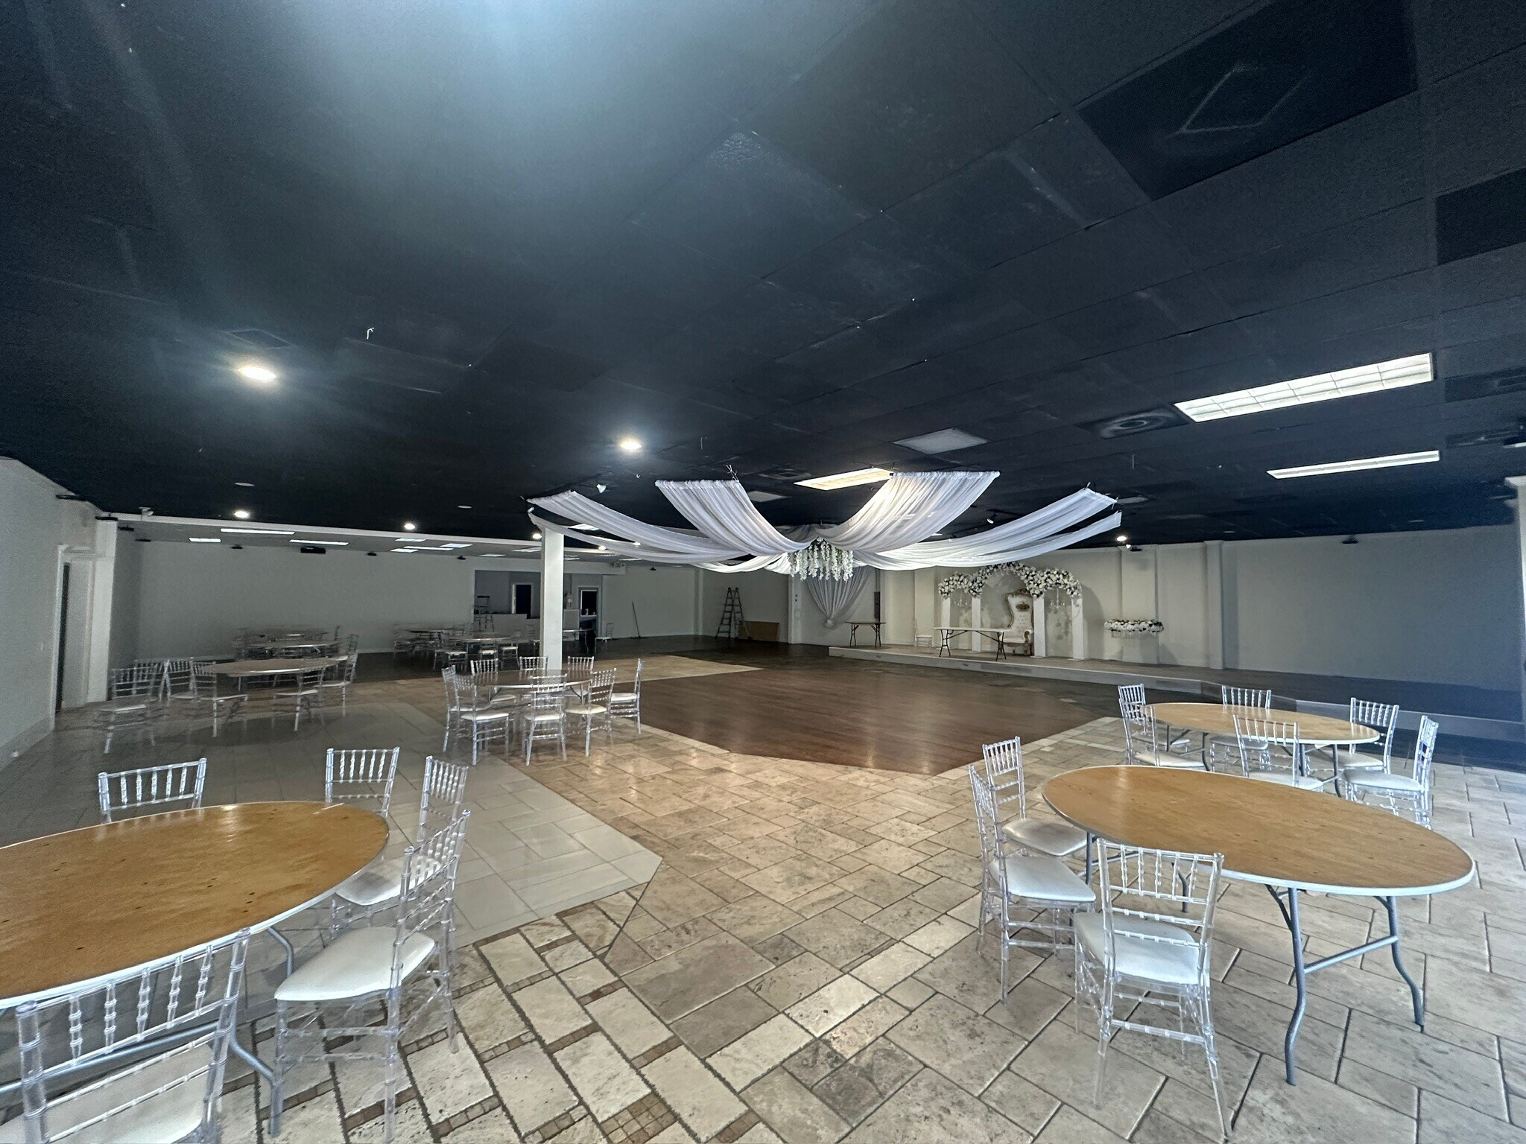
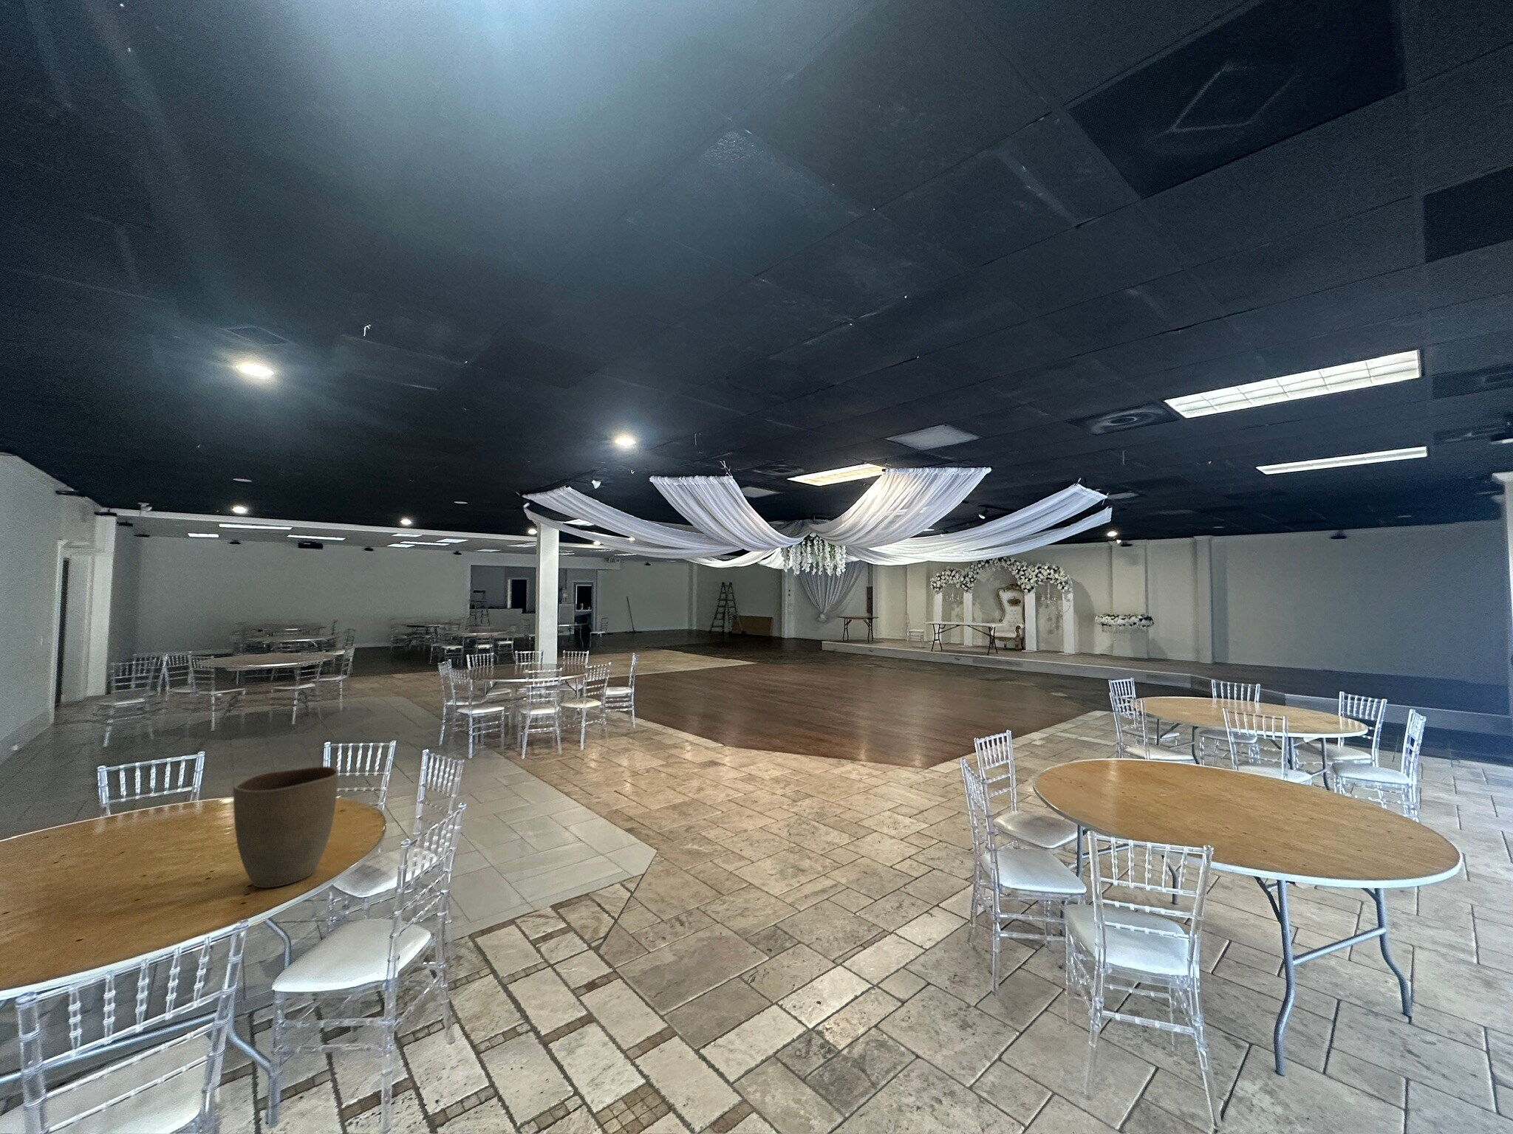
+ vase (286, 825)
